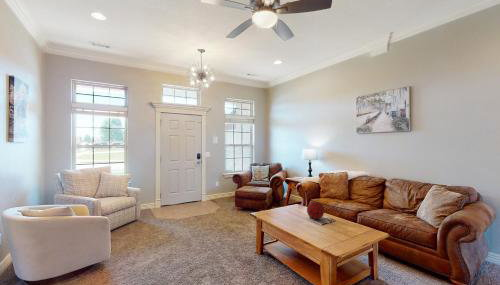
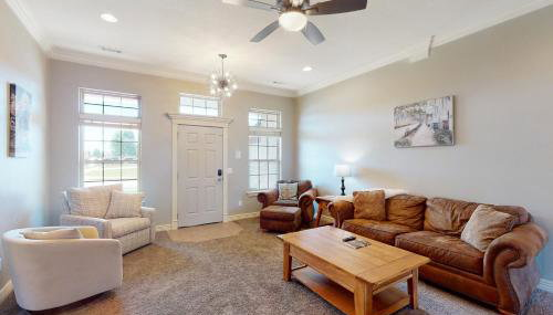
- decorative orb (315, 210)
